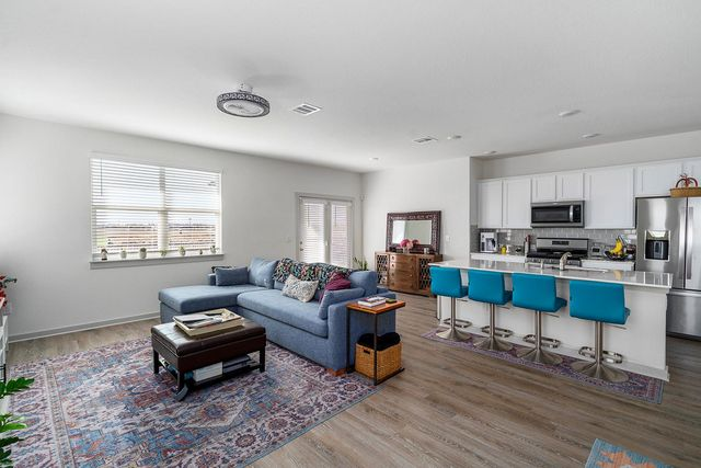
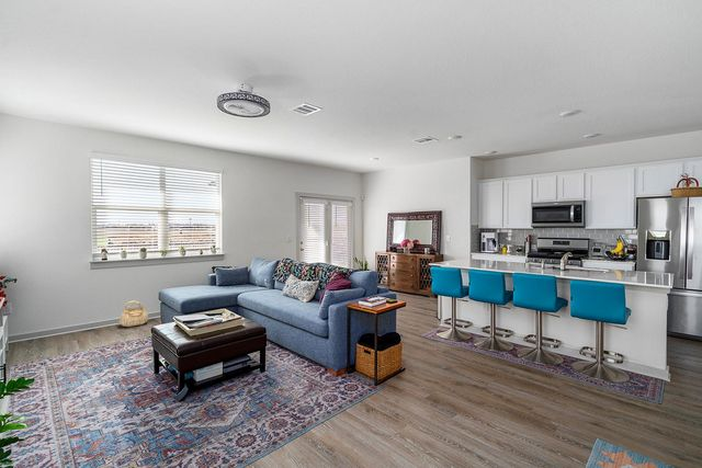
+ basket (134, 312)
